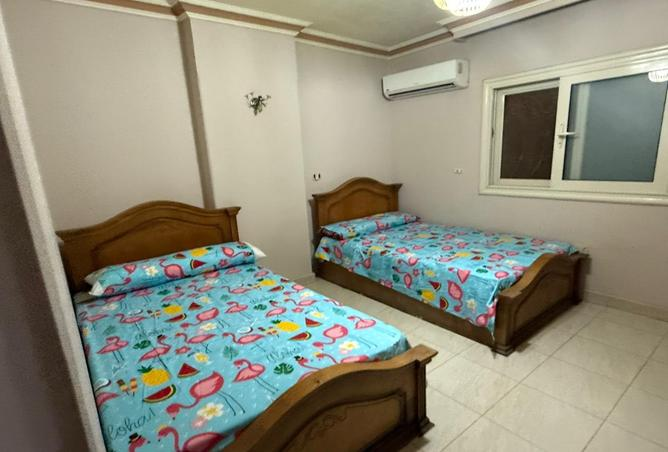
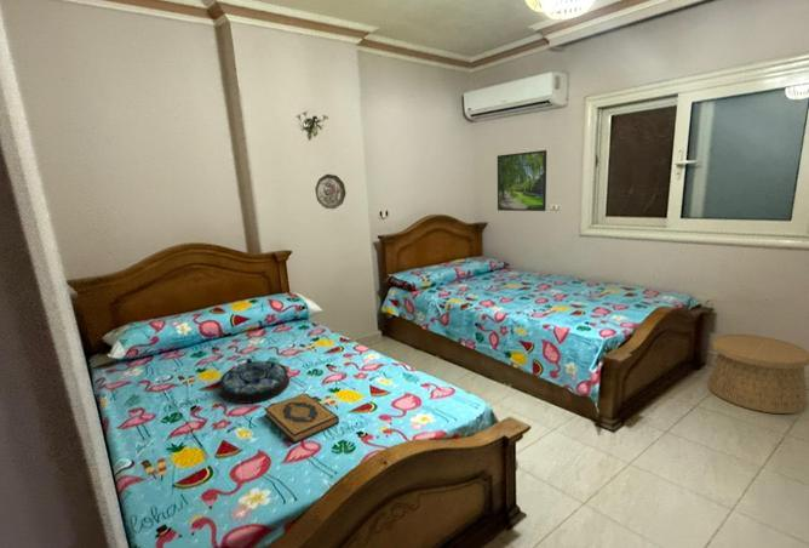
+ serving tray (253, 375)
+ hardback book (300, 415)
+ basket (757, 370)
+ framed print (520, 182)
+ decorative plate (329, 192)
